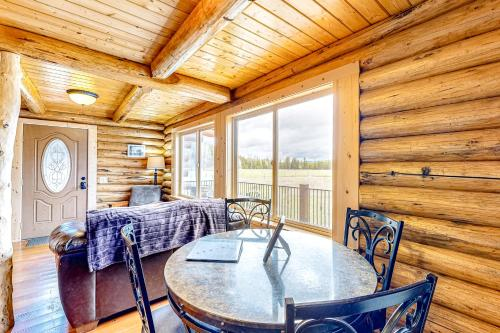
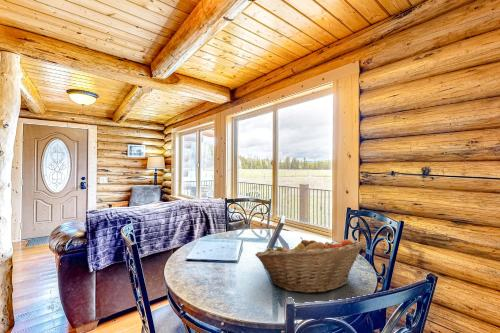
+ fruit basket (309, 257)
